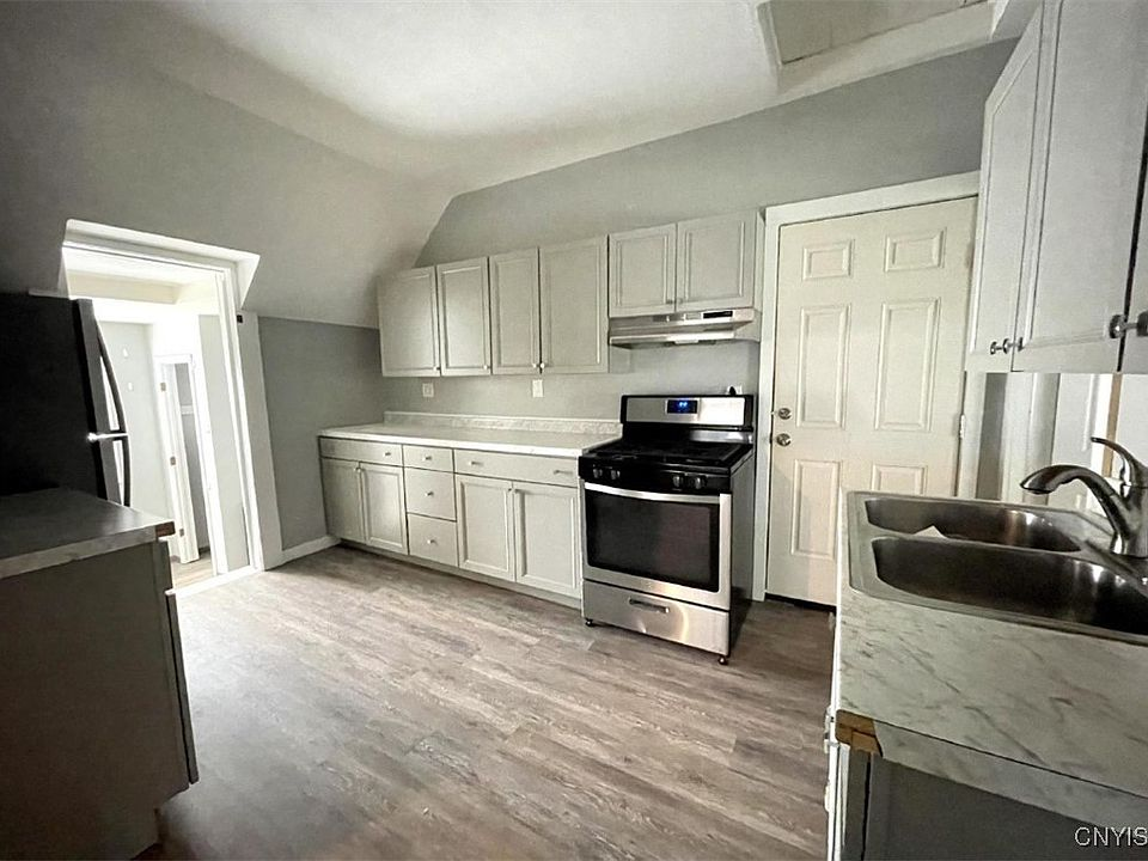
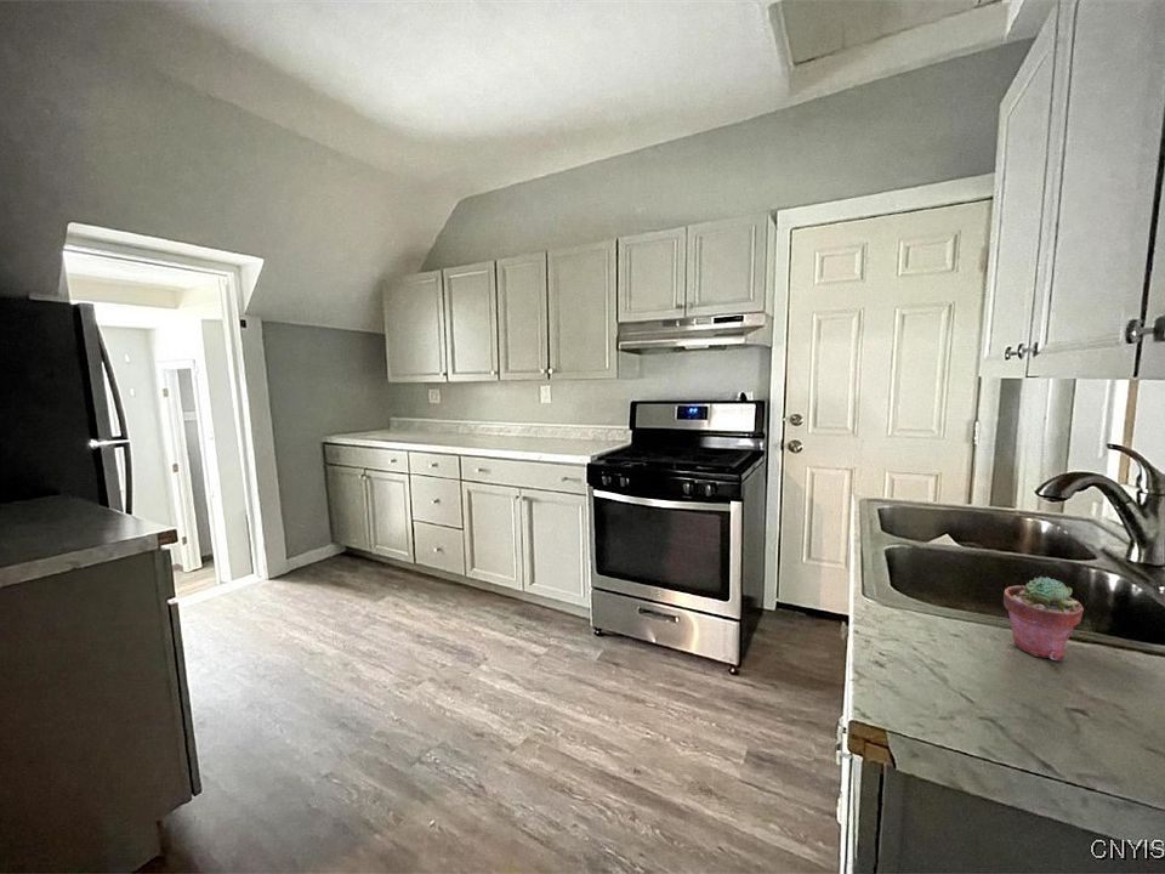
+ potted succulent (1041, 613)
